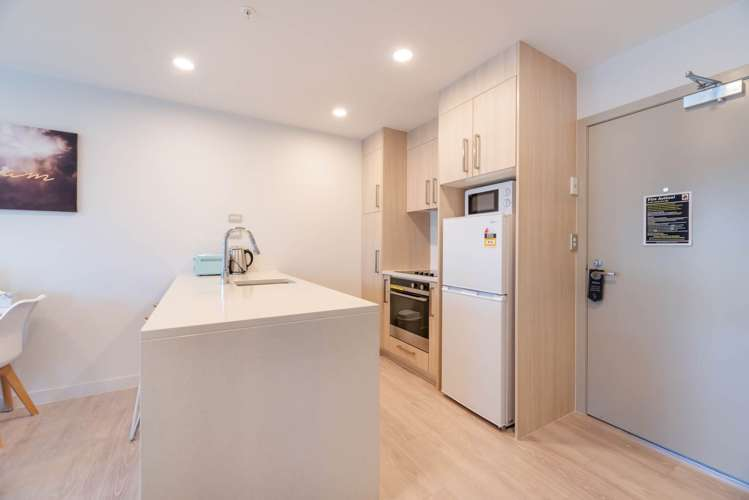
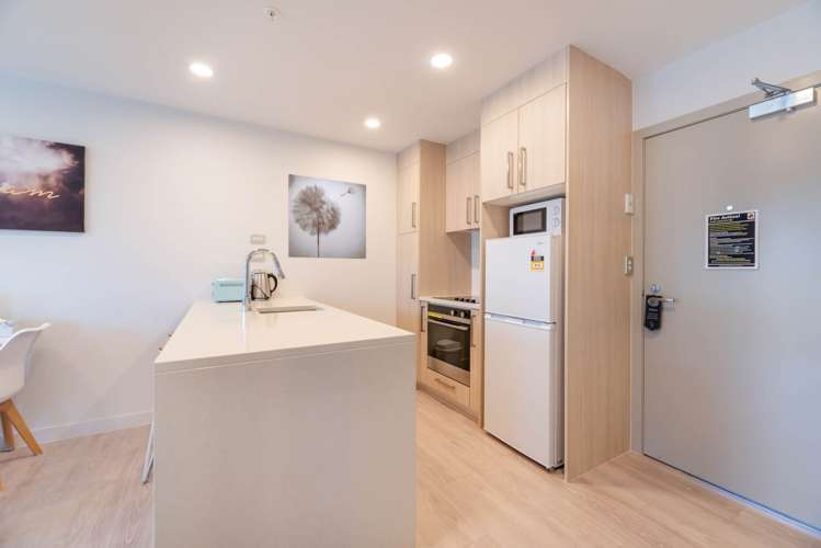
+ wall art (329, 218)
